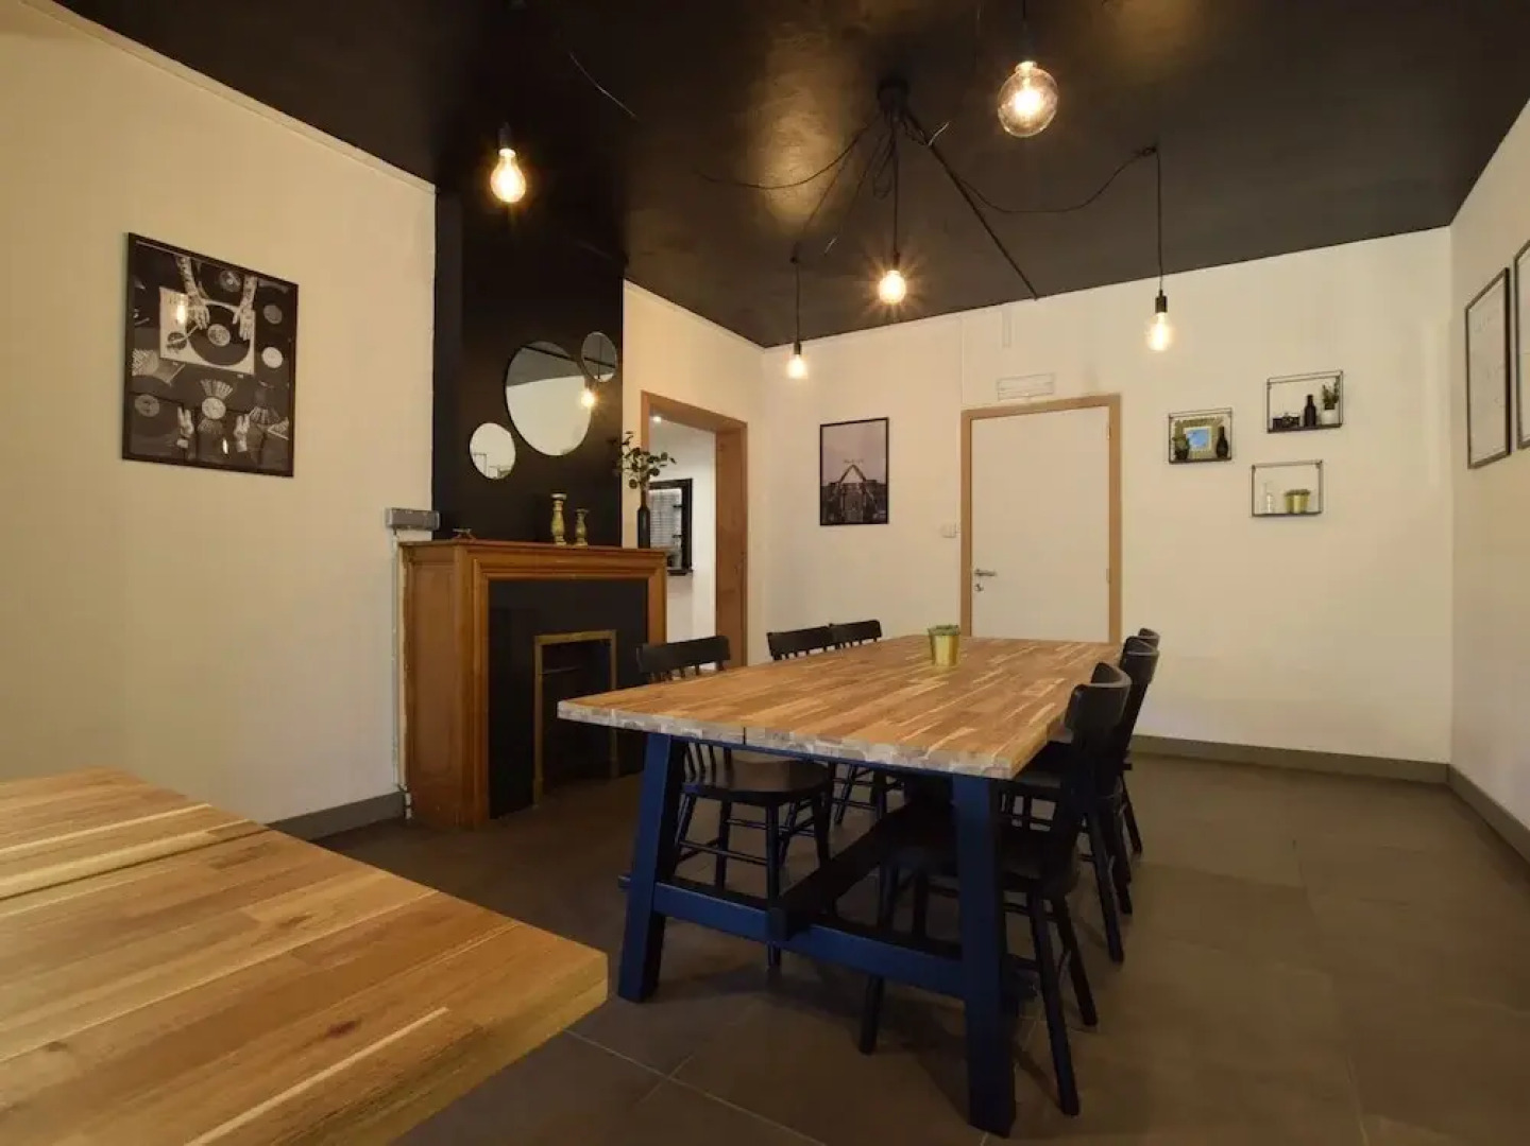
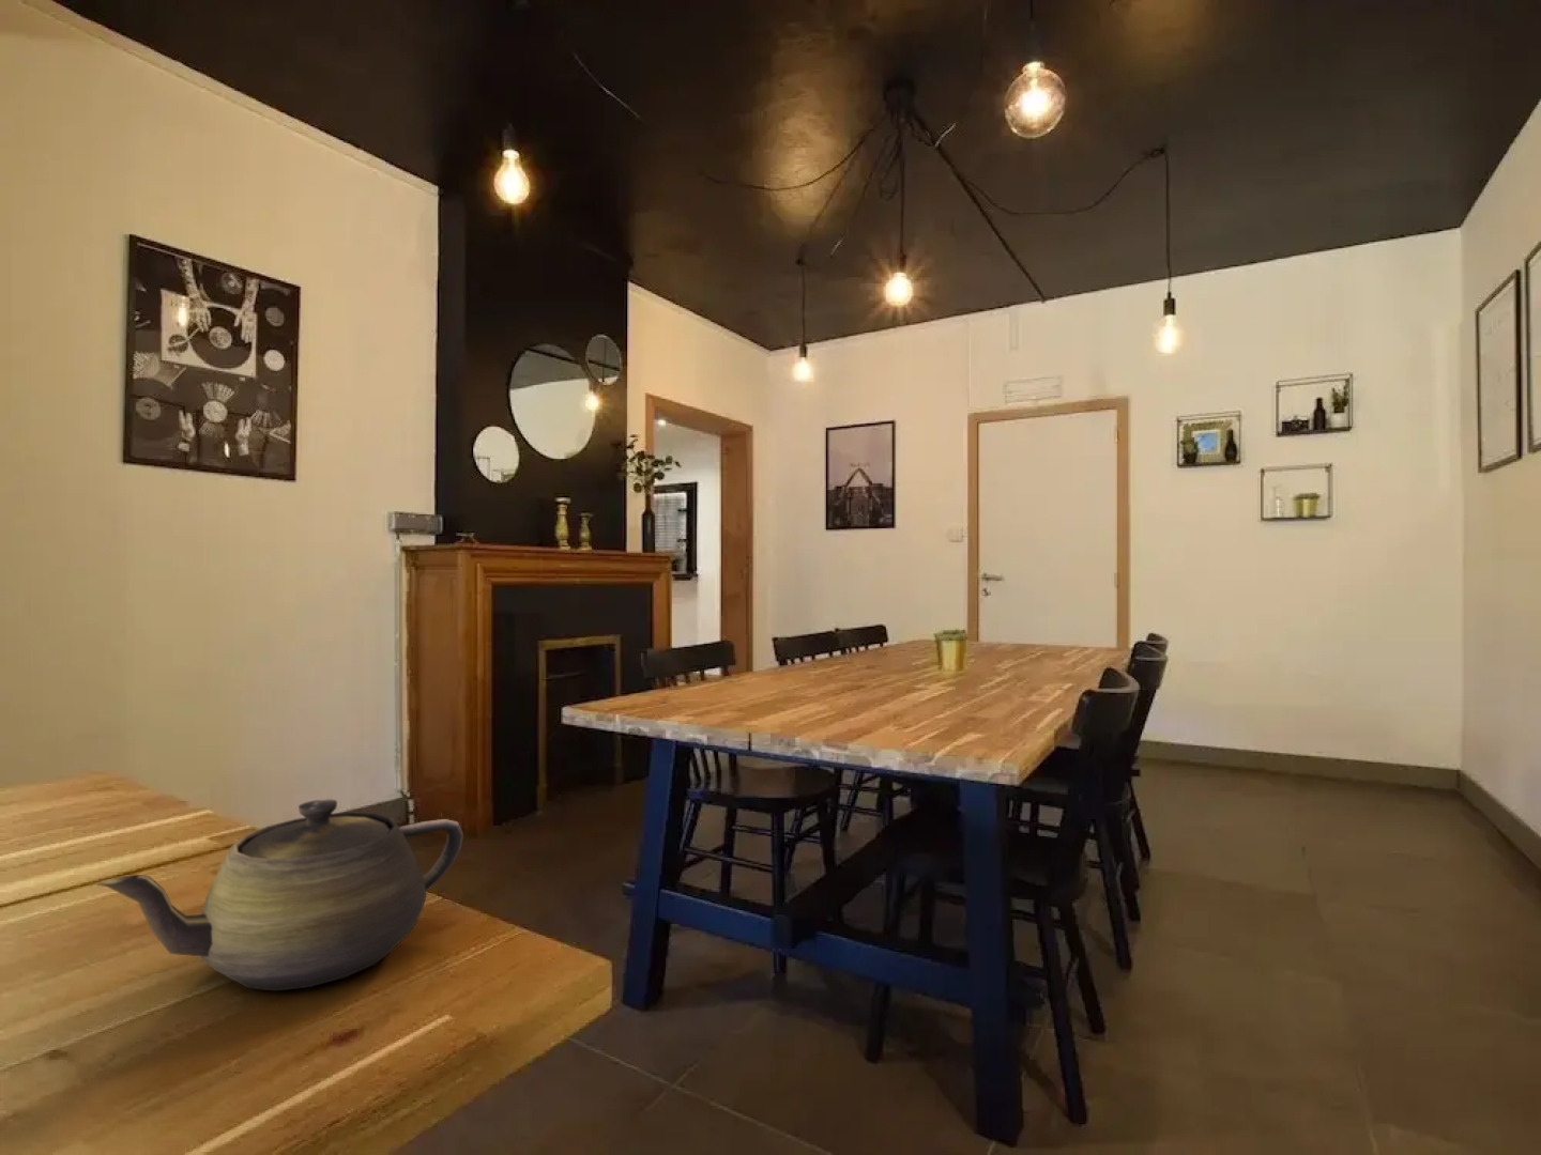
+ teapot (306, 882)
